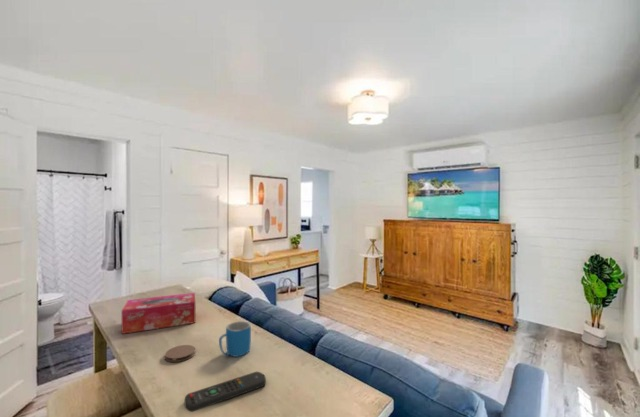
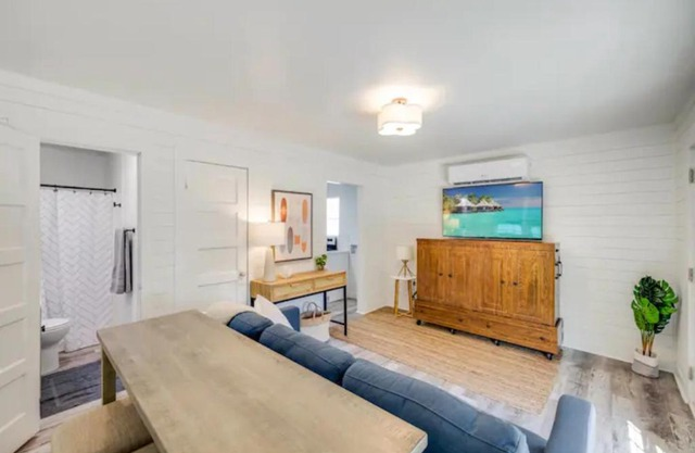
- mug (234, 340)
- coaster (180, 353)
- remote control (227, 389)
- tissue box (161, 311)
